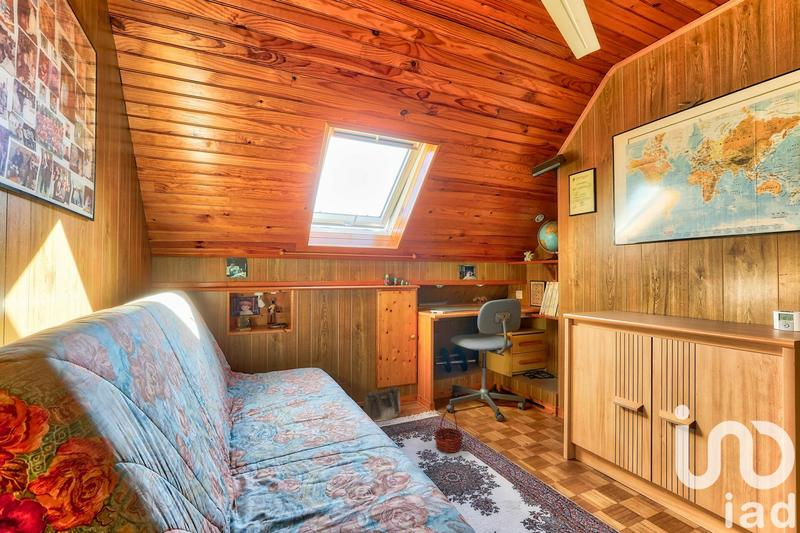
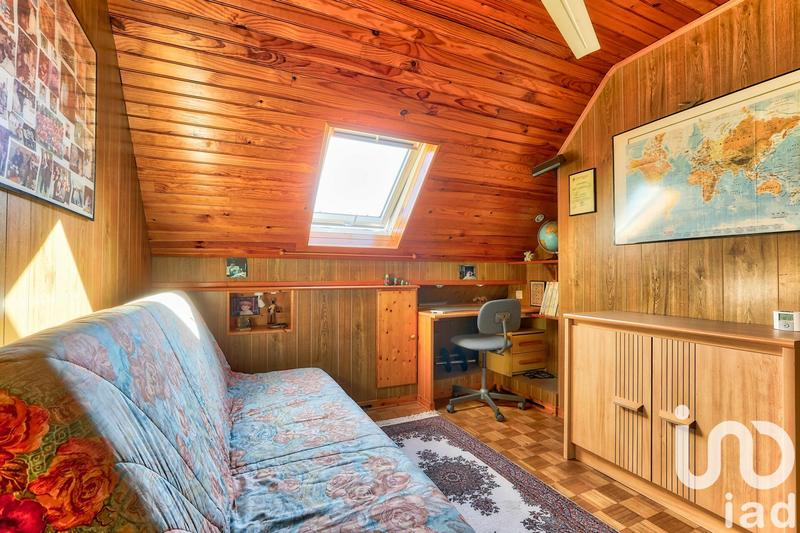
- saddlebag (381, 402)
- basket (448, 428)
